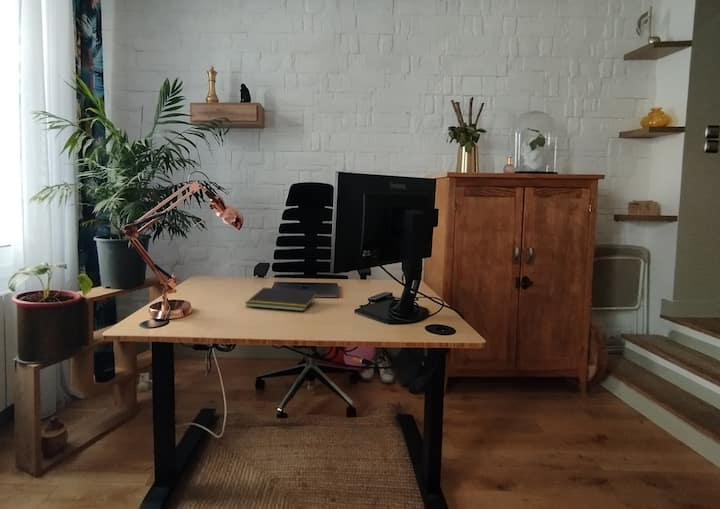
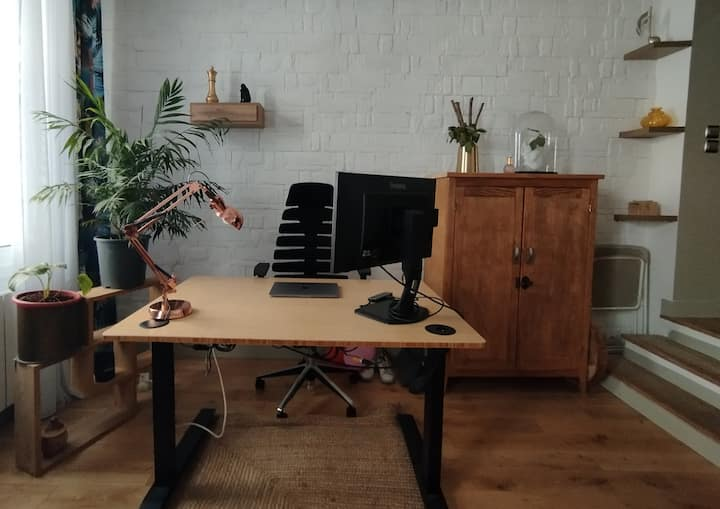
- notepad (282, 298)
